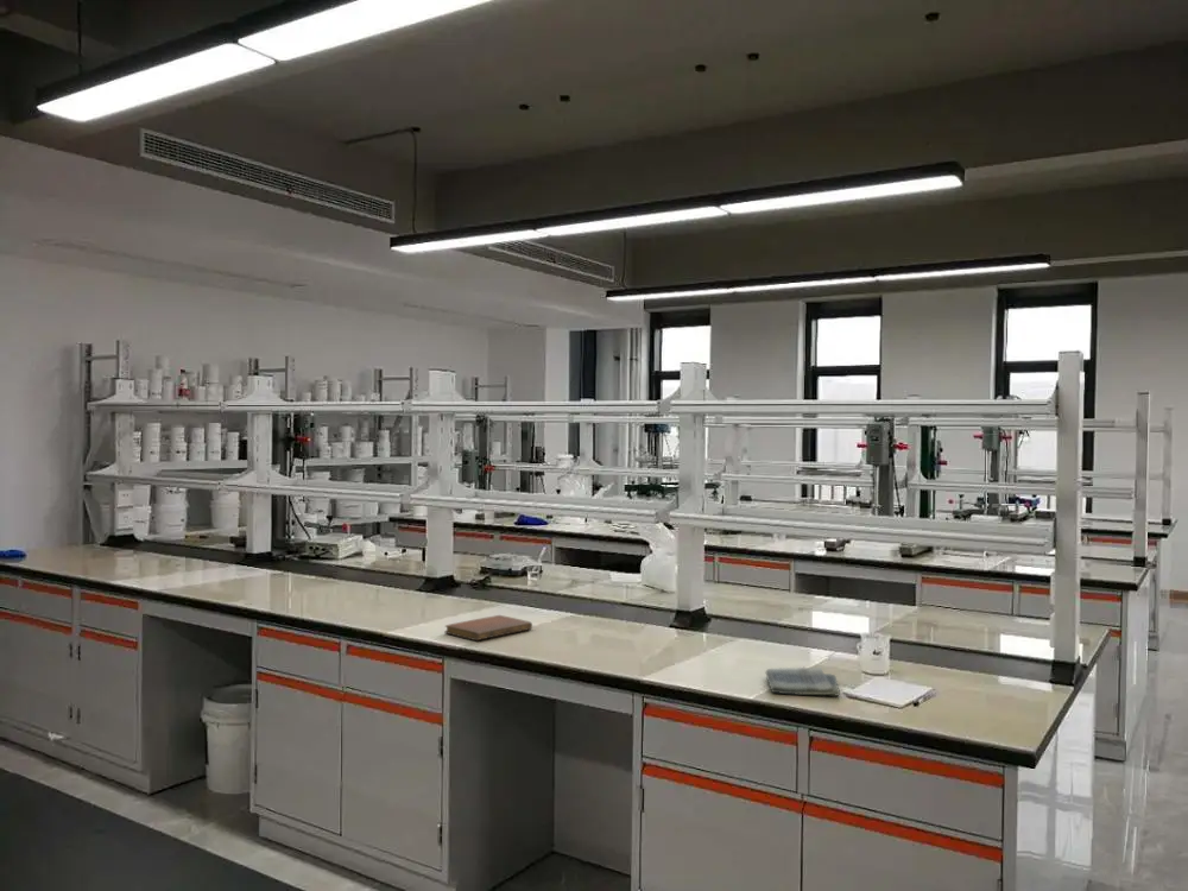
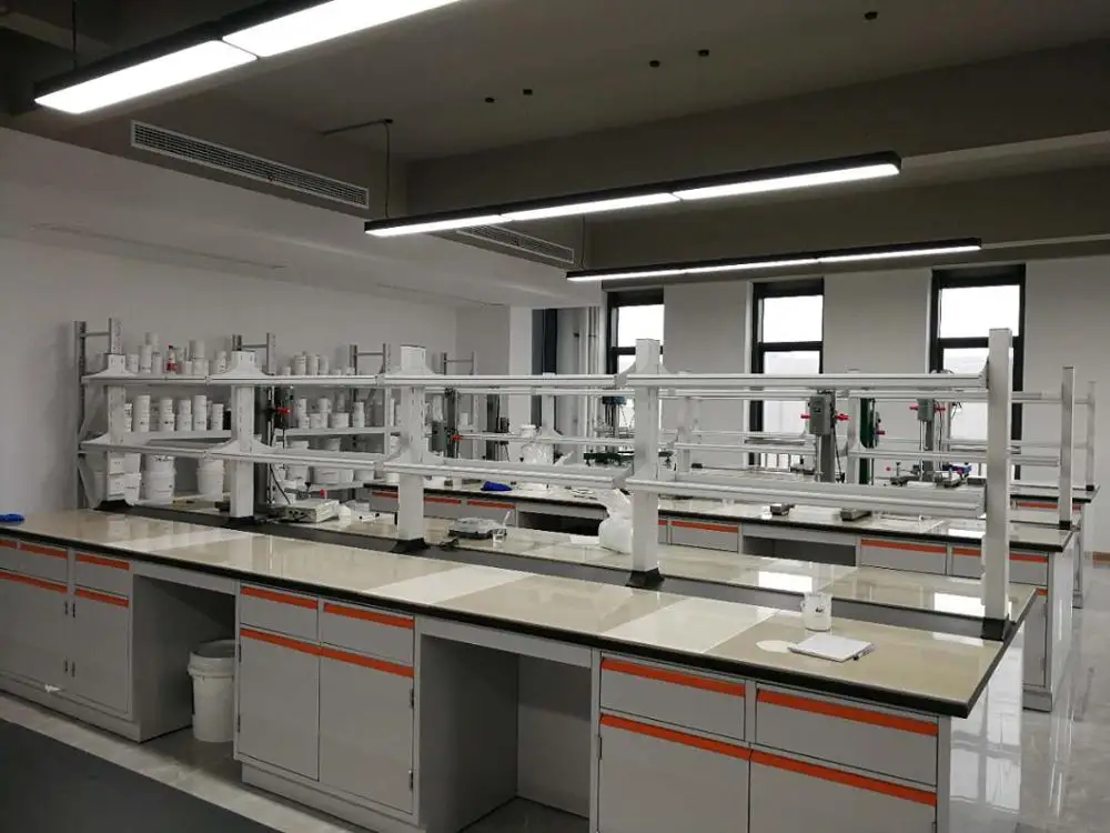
- notebook (488, 627)
- dish towel (802, 680)
